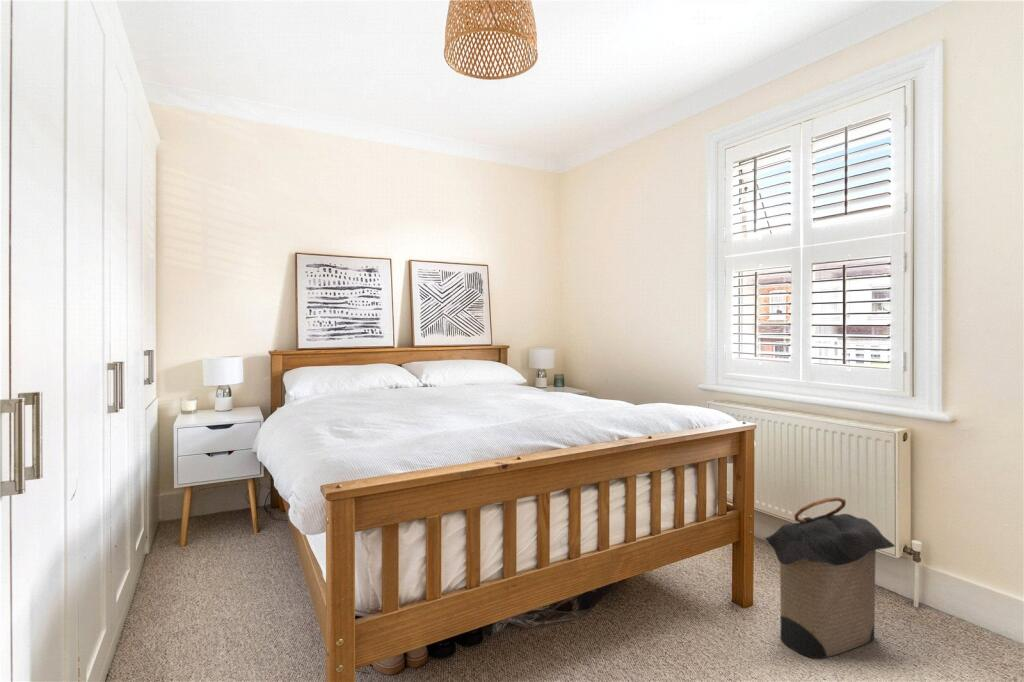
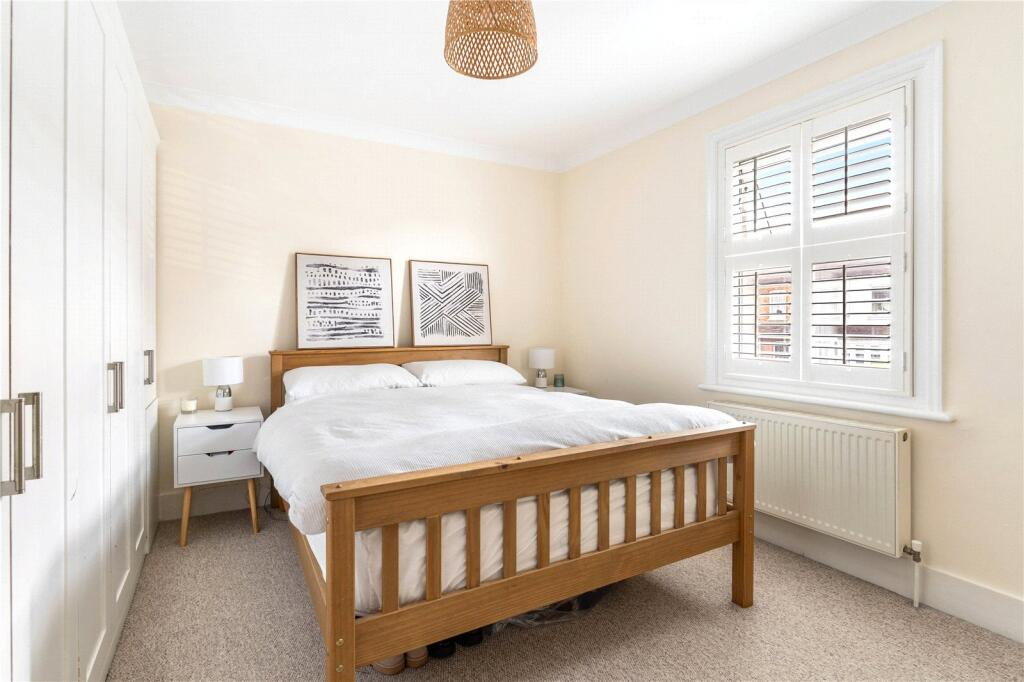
- laundry hamper (826, 562)
